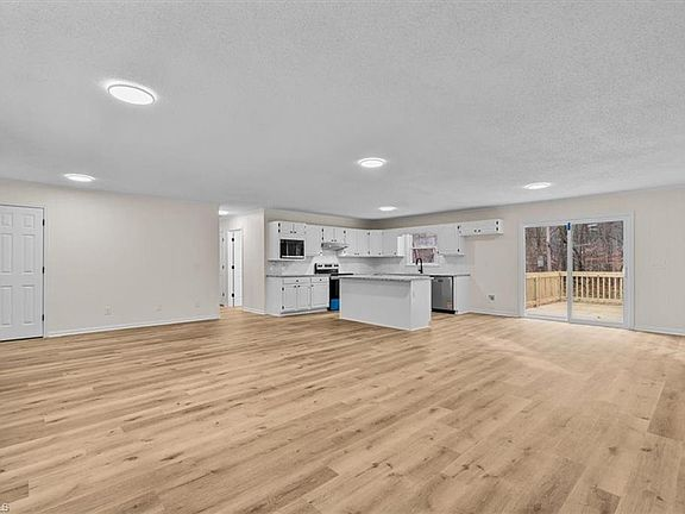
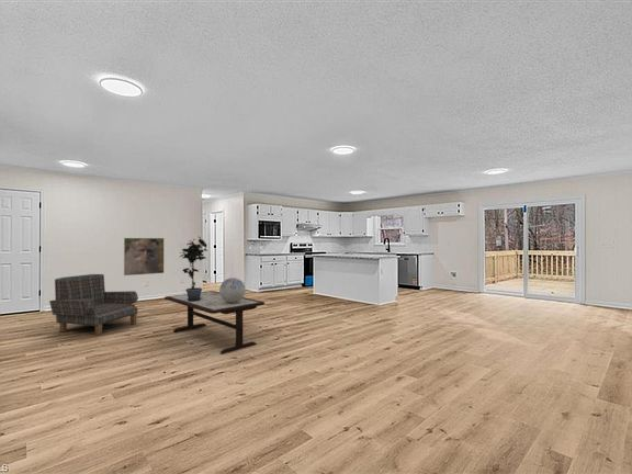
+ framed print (144, 256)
+ potted plant (194, 269)
+ armchair (98, 301)
+ coffee table (212, 318)
+ decorative sphere (232, 290)
